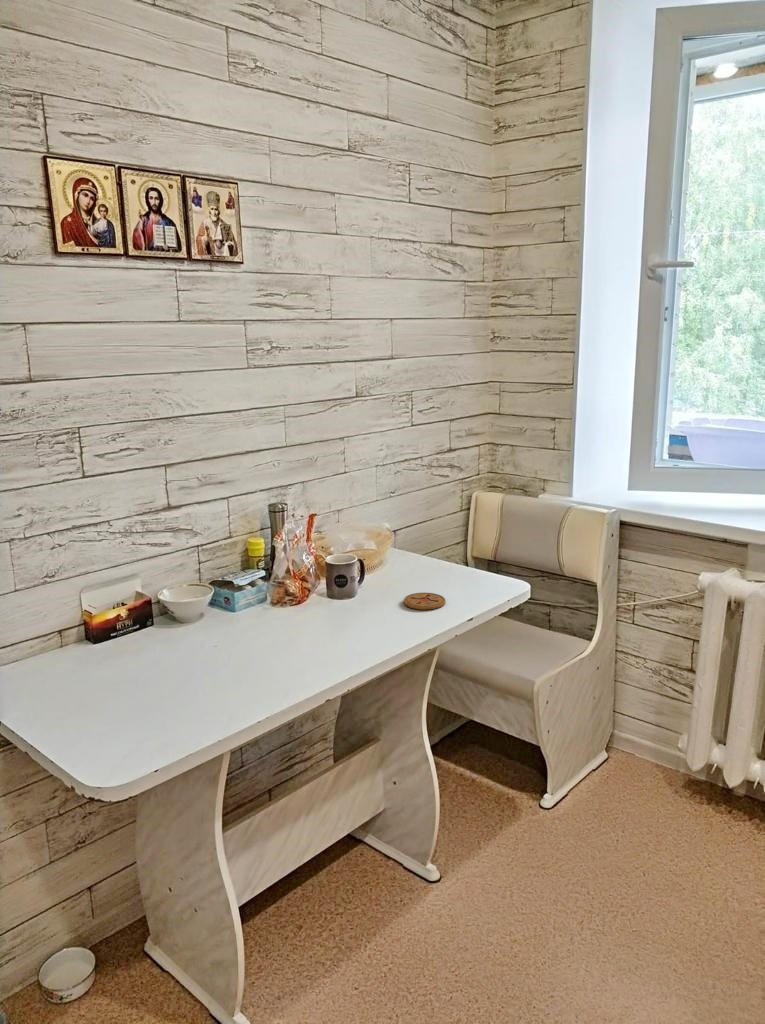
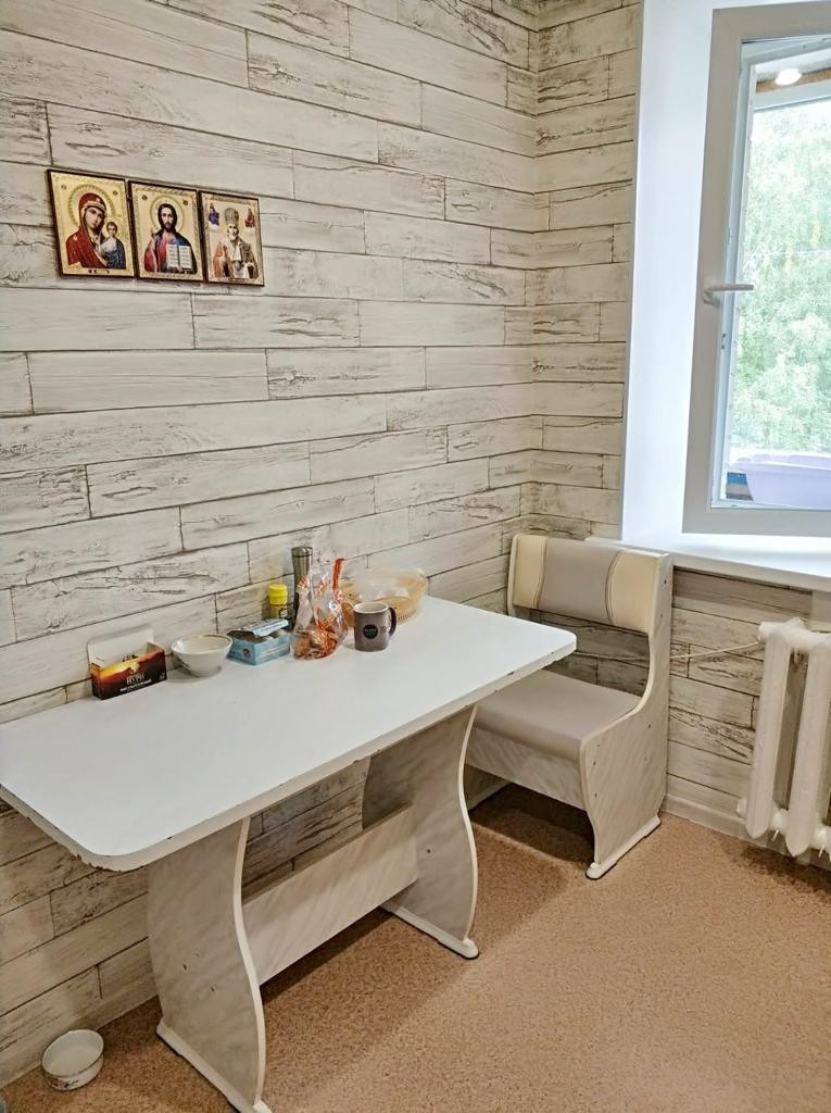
- coaster (424, 600)
